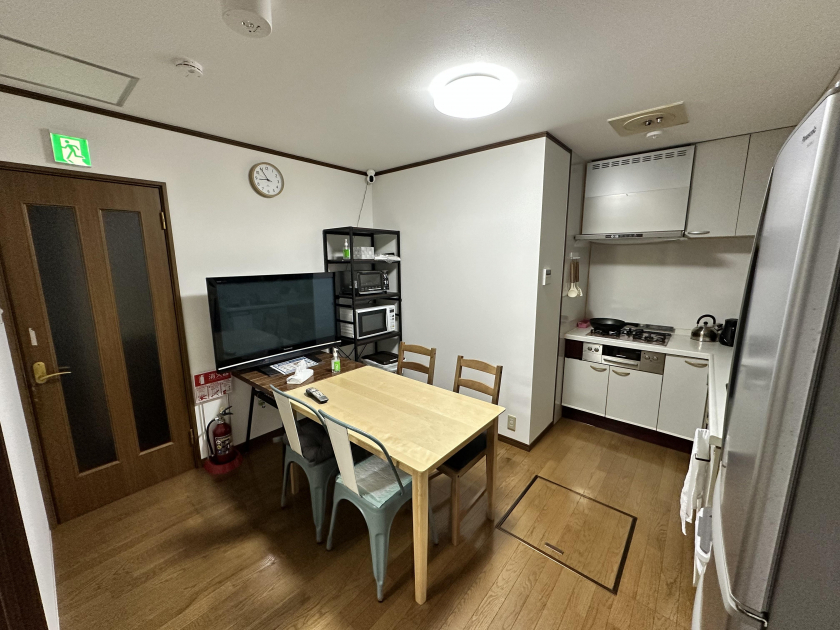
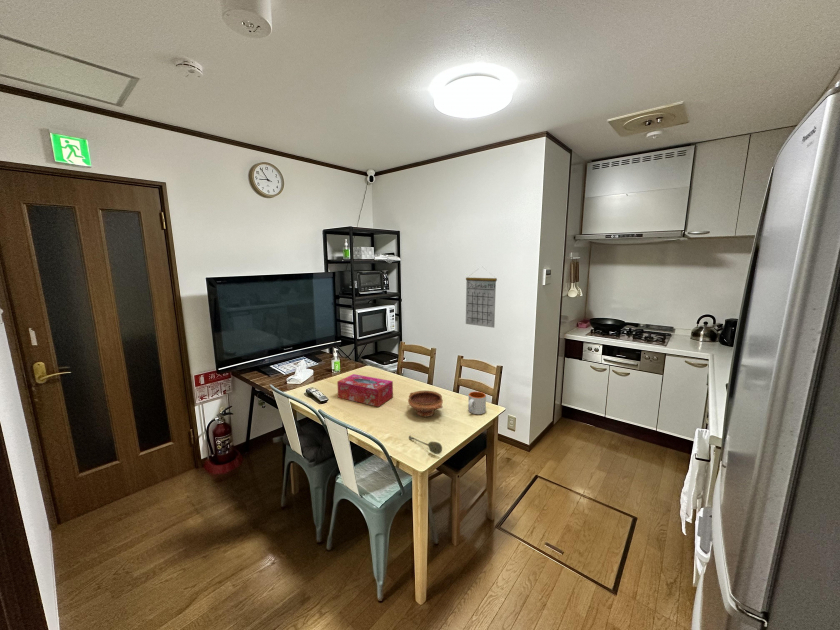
+ calendar (480, 296)
+ soupspoon (423, 442)
+ tissue box (365, 389)
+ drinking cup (425, 404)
+ mug (475, 403)
